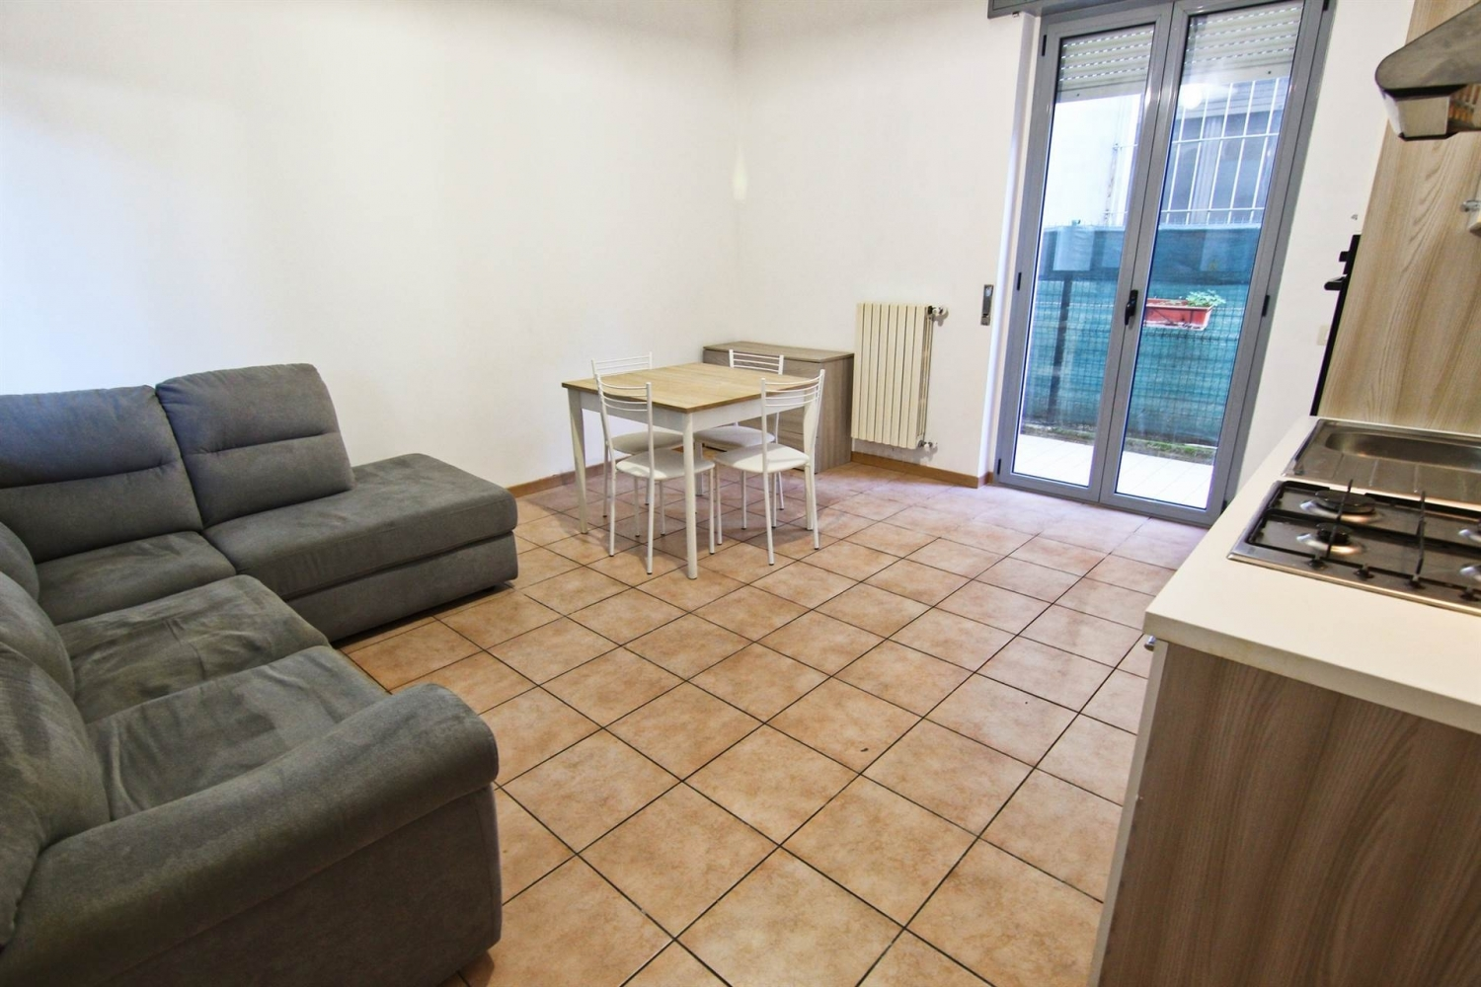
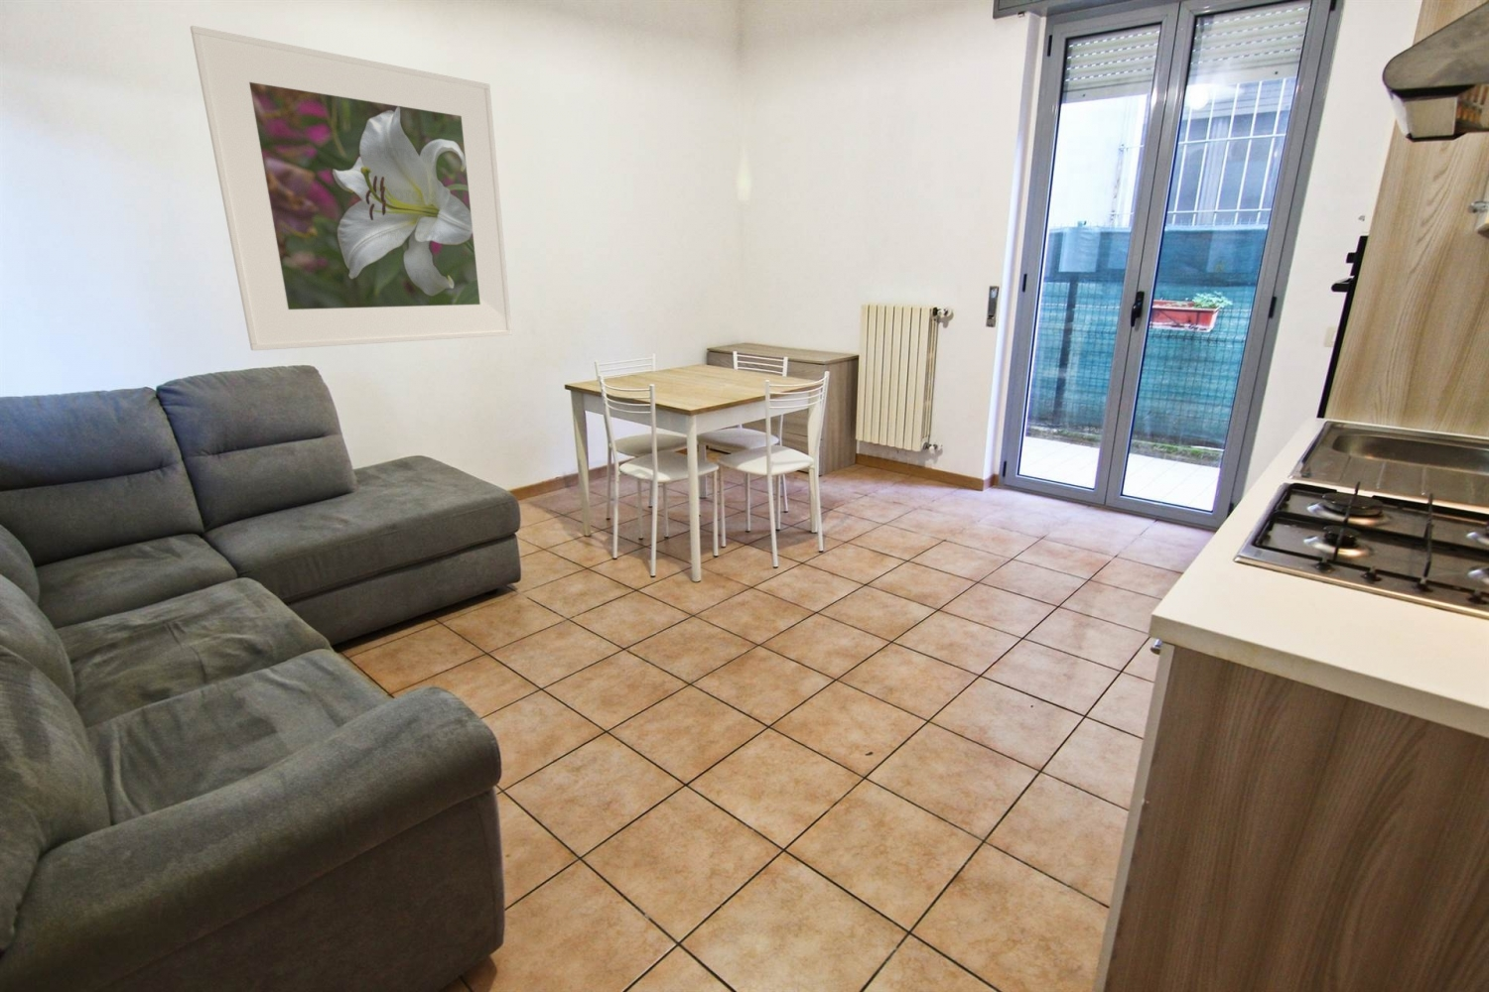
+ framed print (378, 207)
